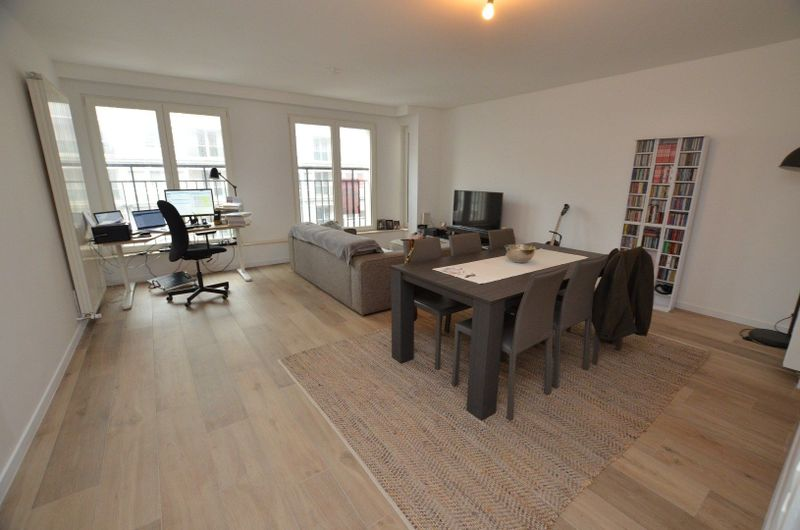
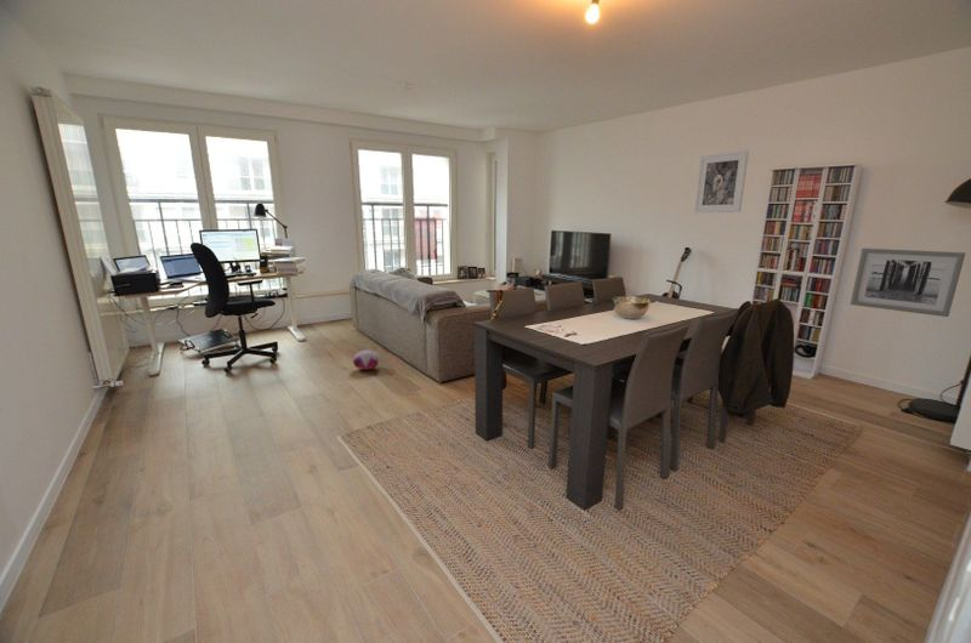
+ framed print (720, 183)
+ plush toy (365, 359)
+ wall art (903, 280)
